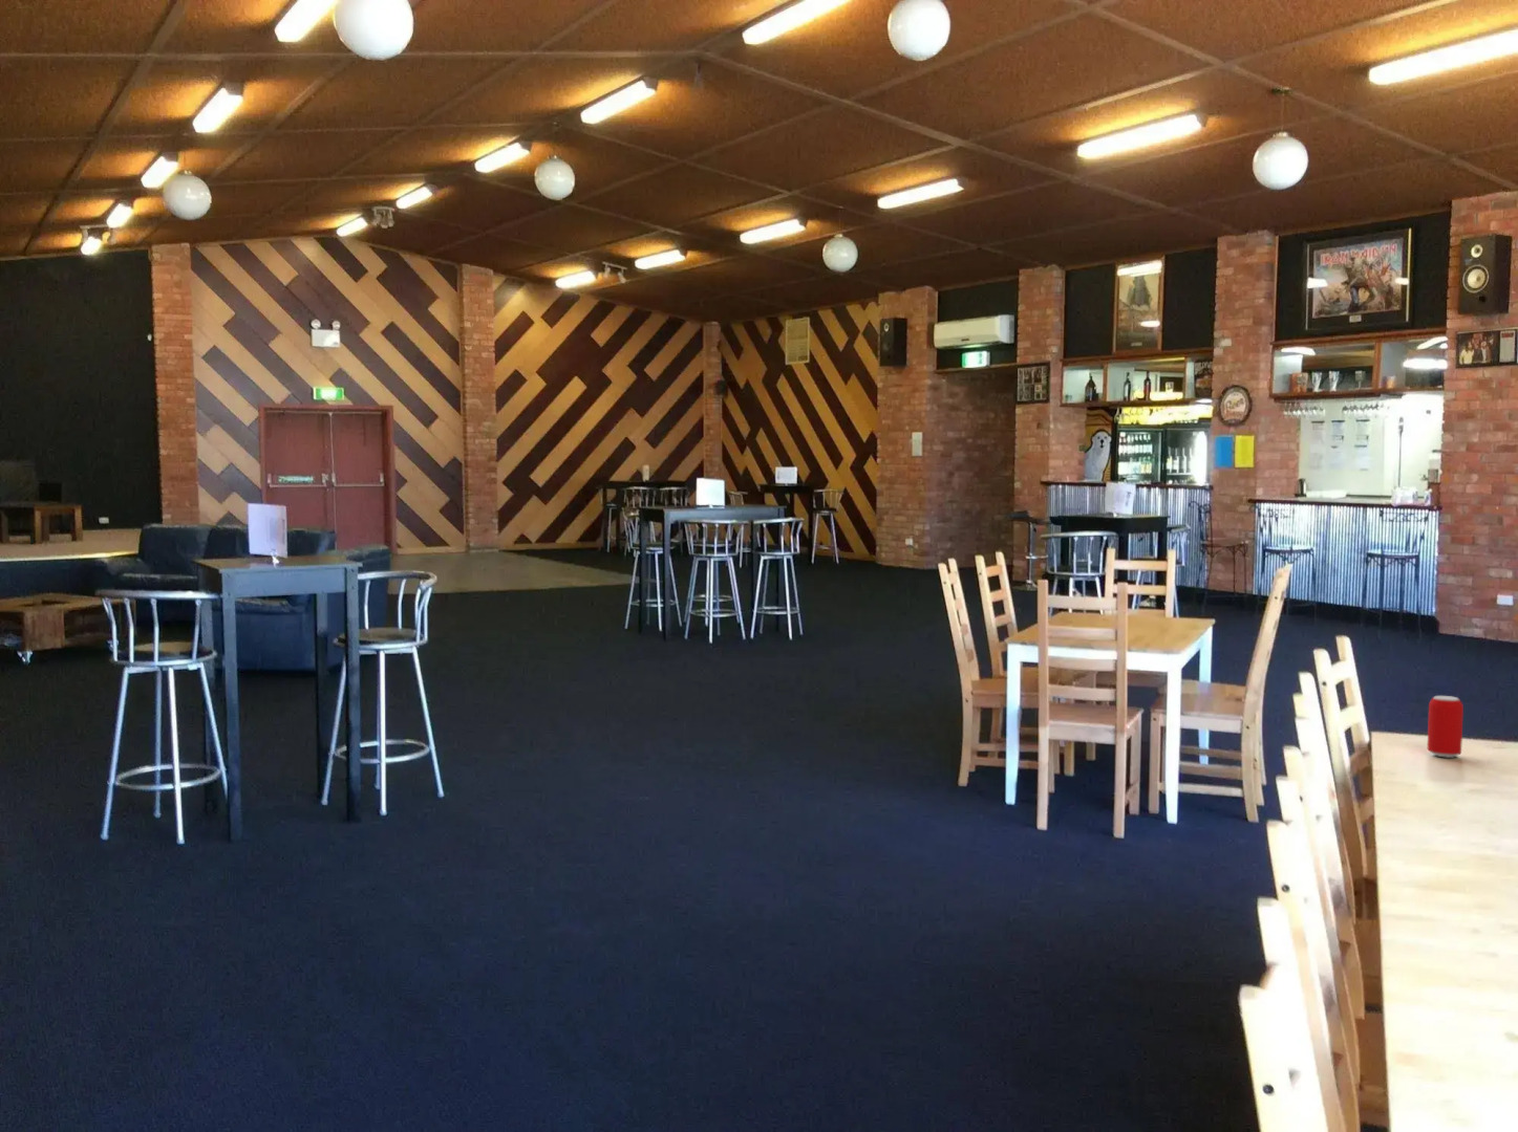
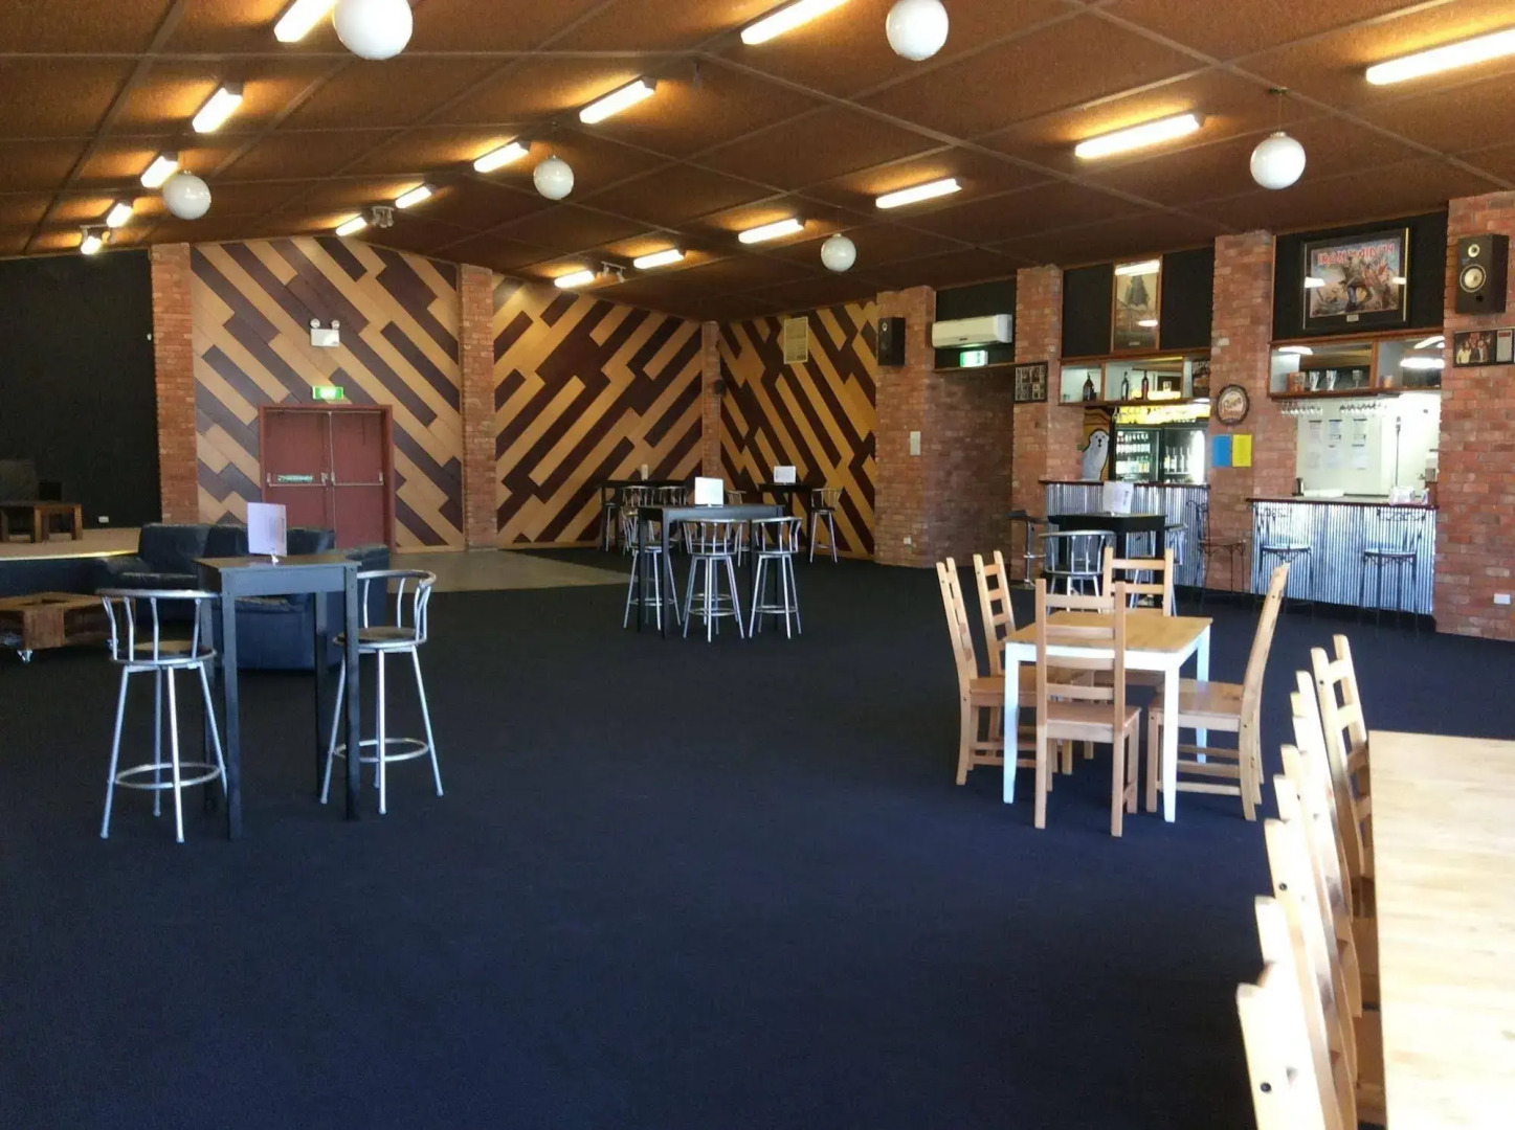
- beverage can (1444, 727)
